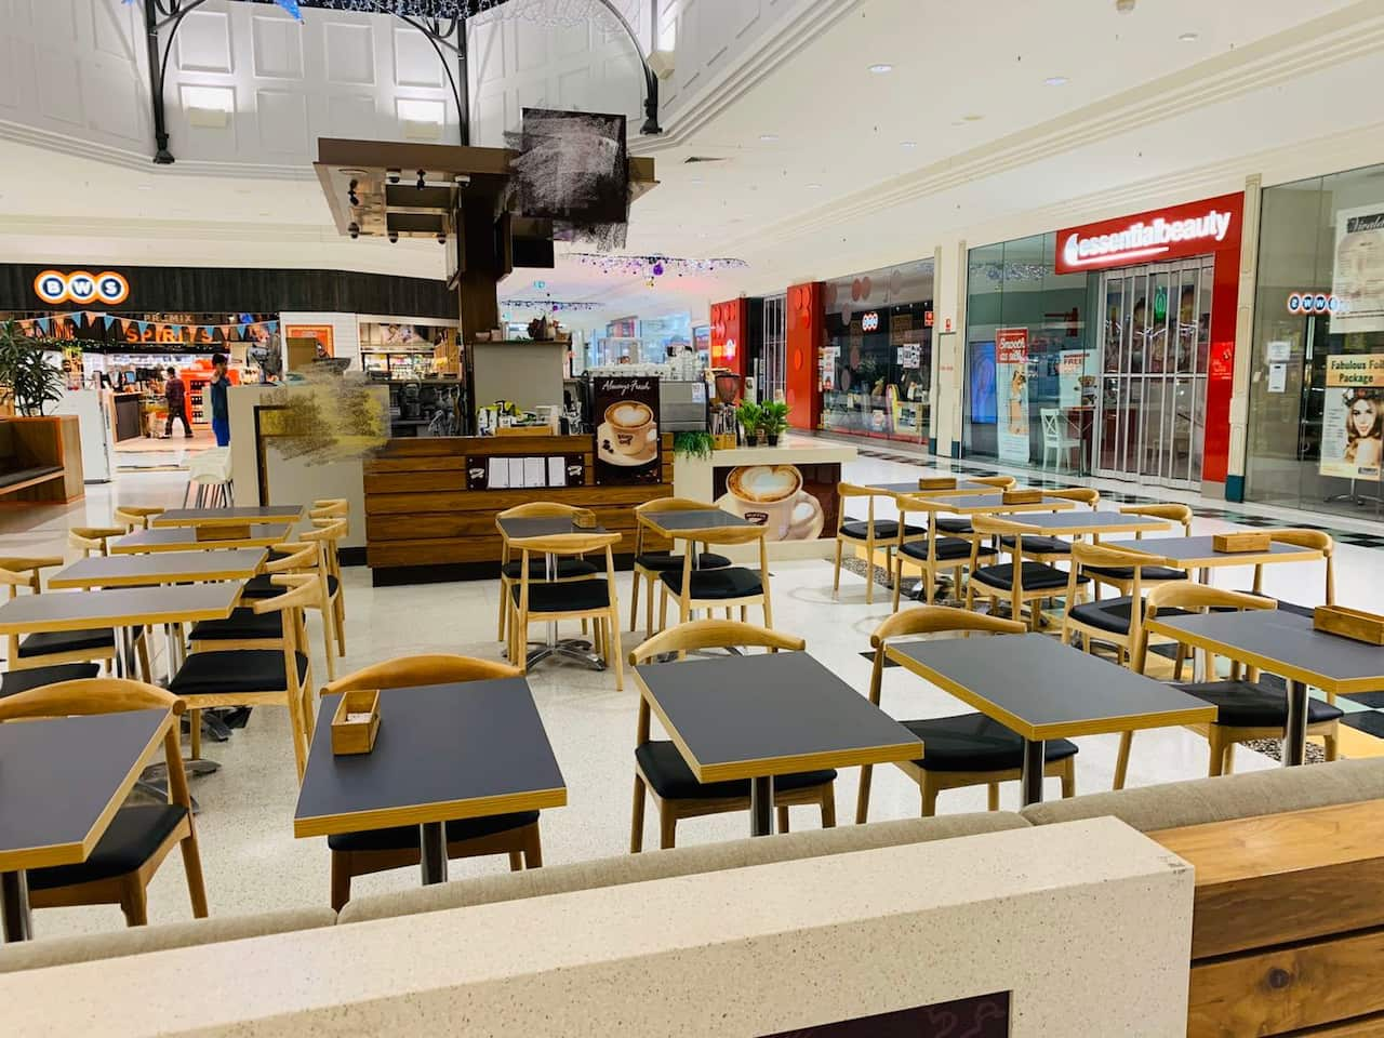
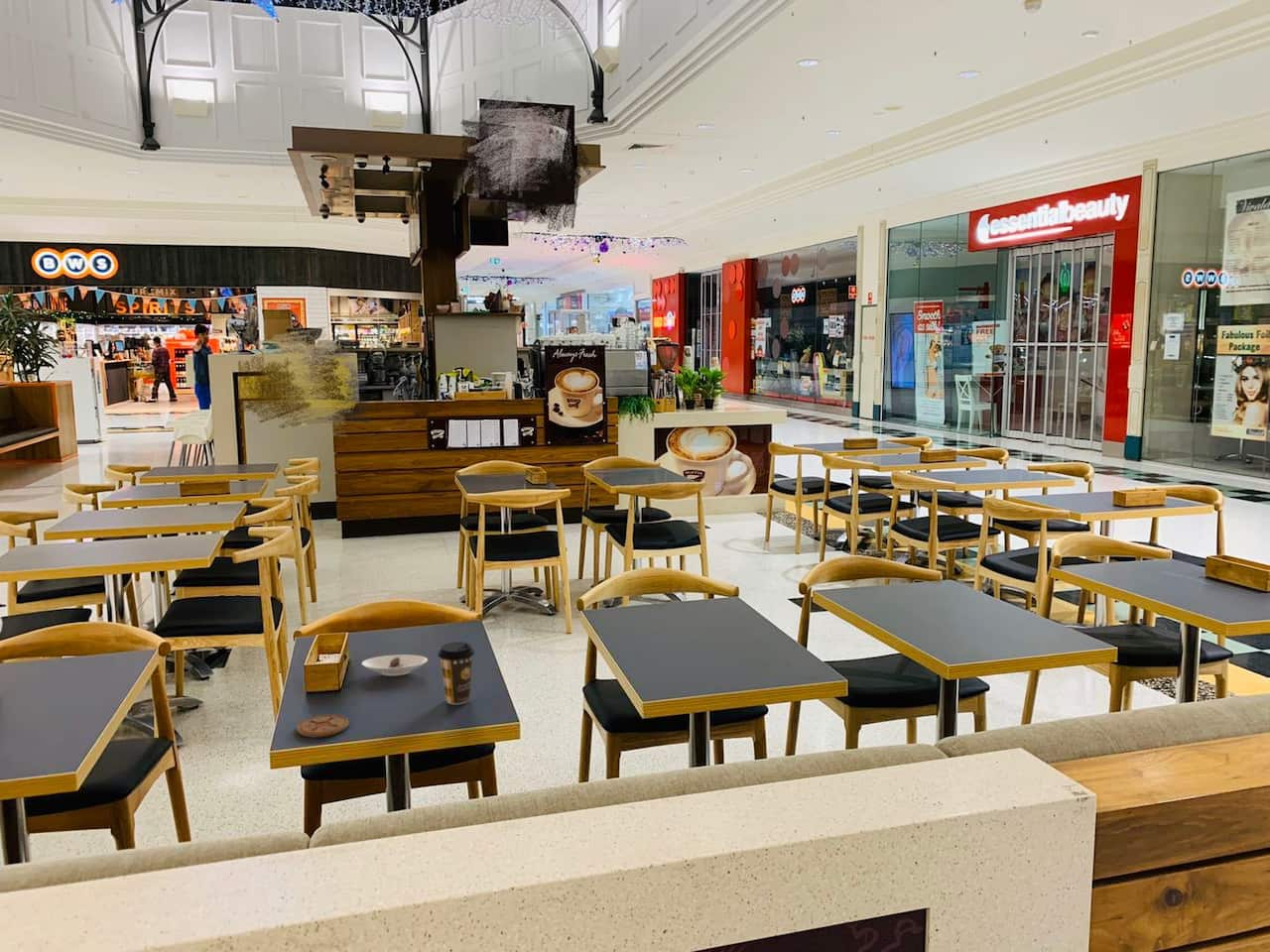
+ saucer (395, 665)
+ coffee cup (456, 673)
+ coaster (322, 725)
